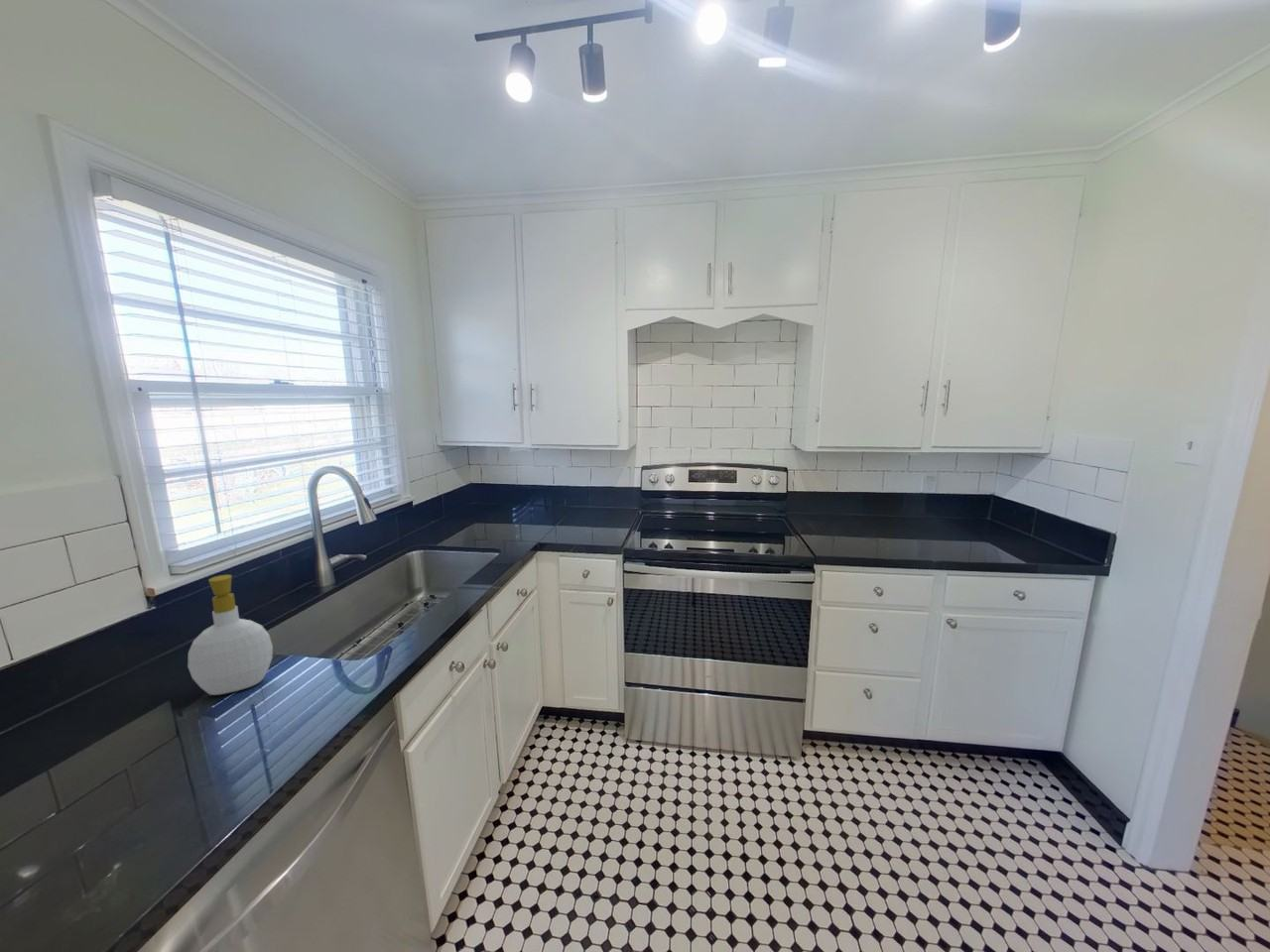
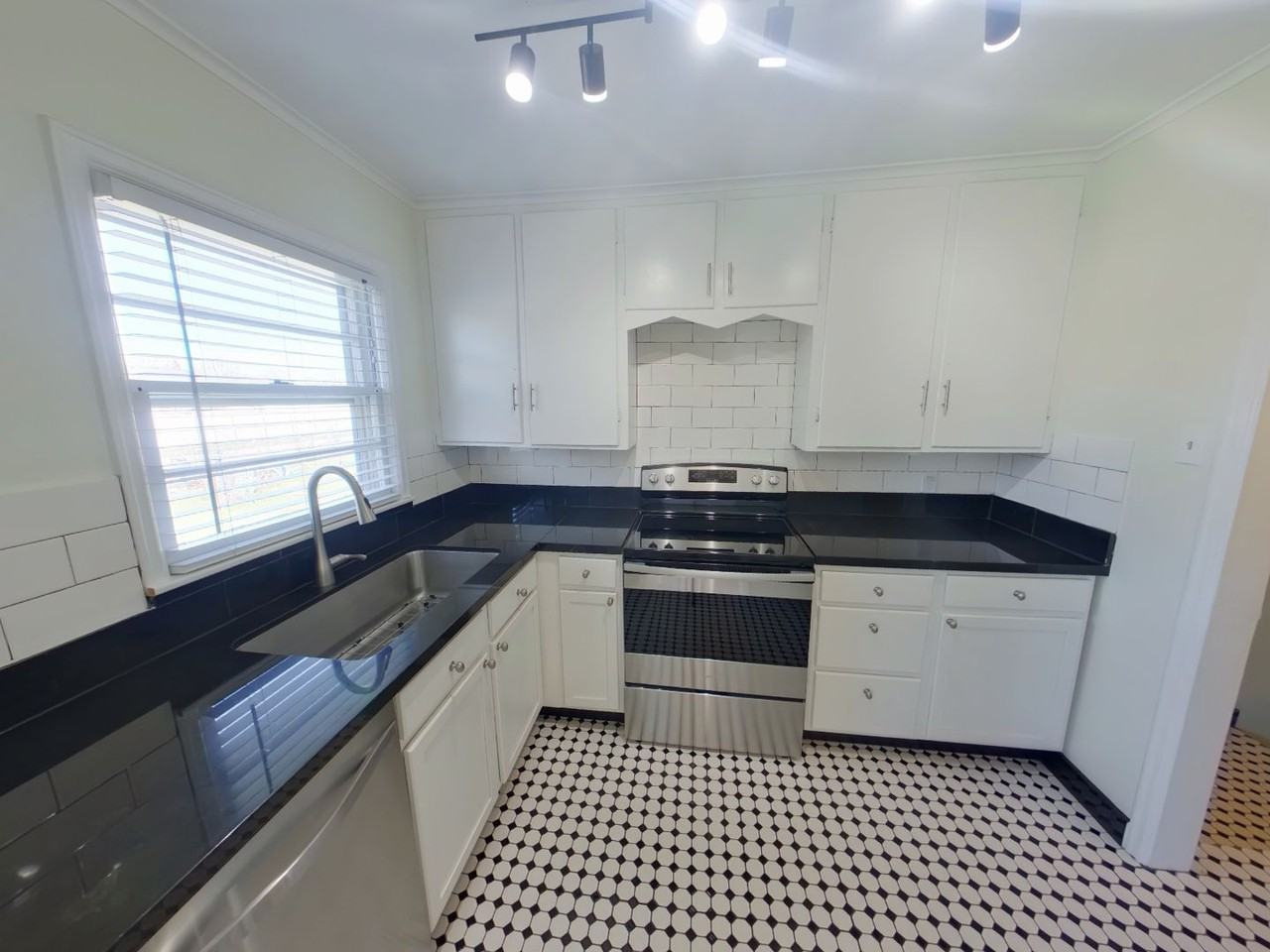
- soap bottle (228, 632)
